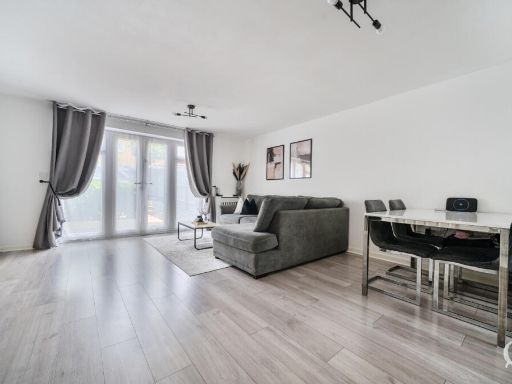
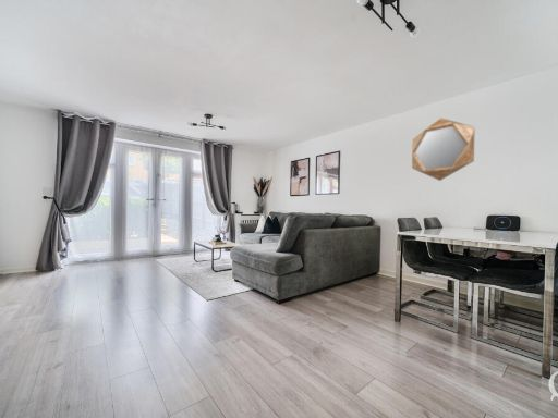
+ home mirror (439, 148)
